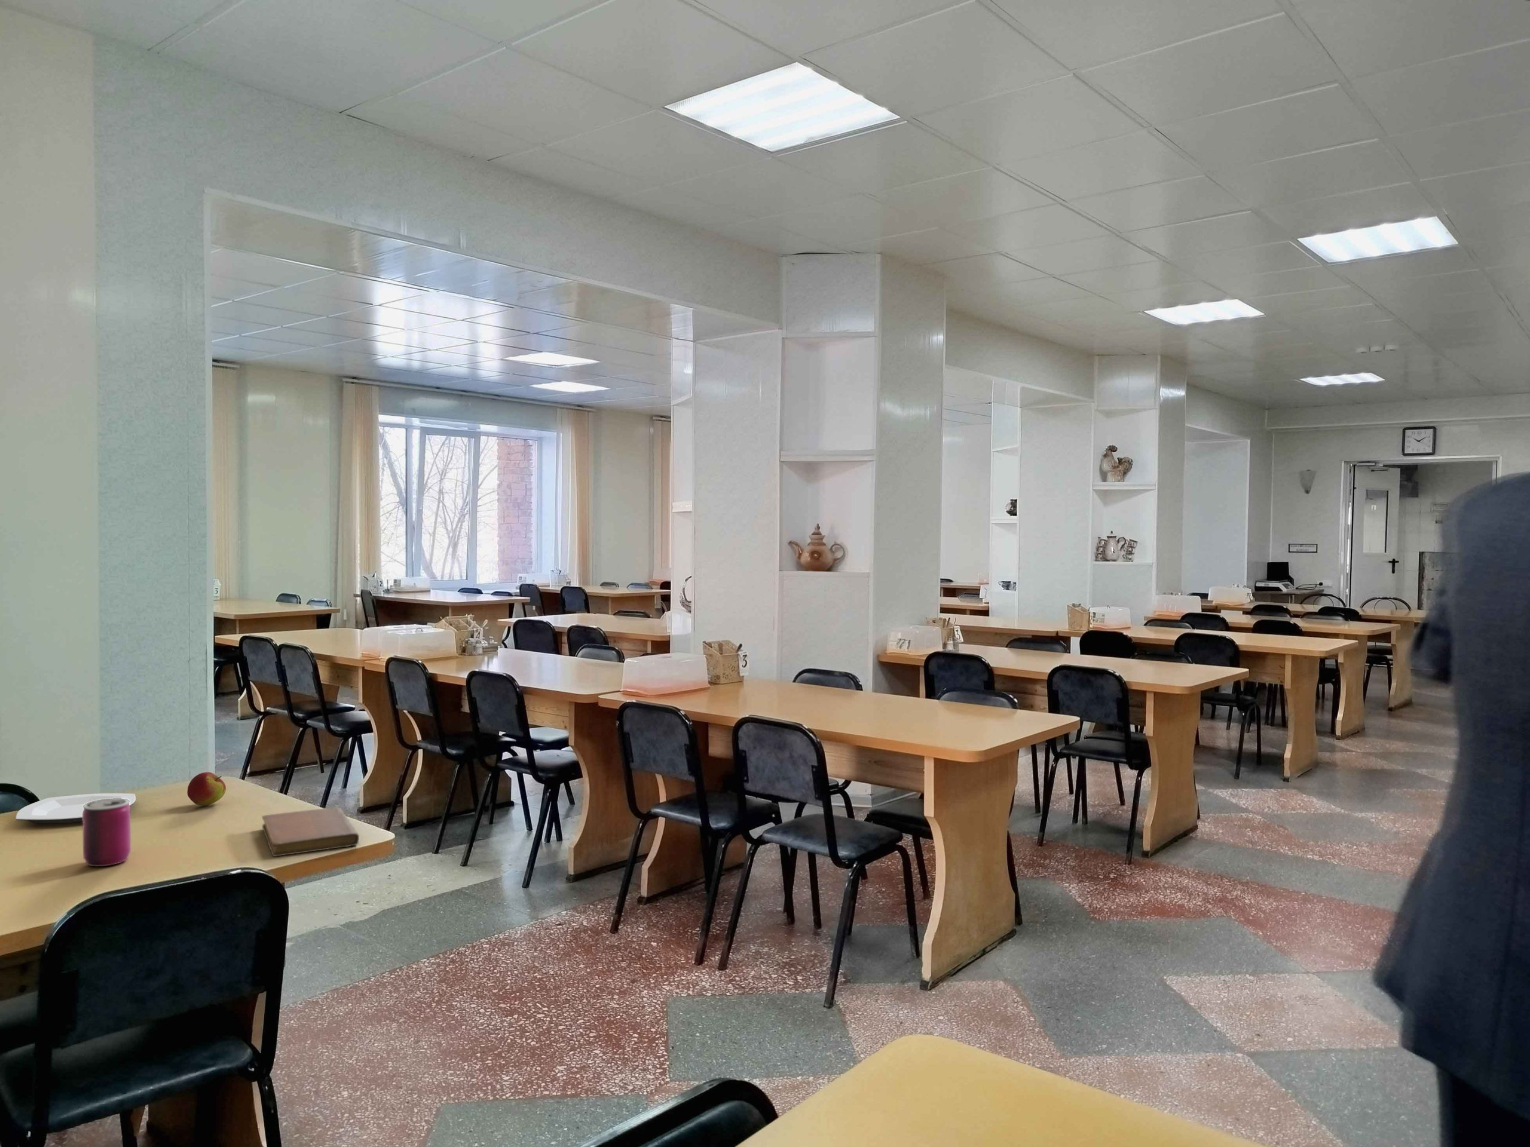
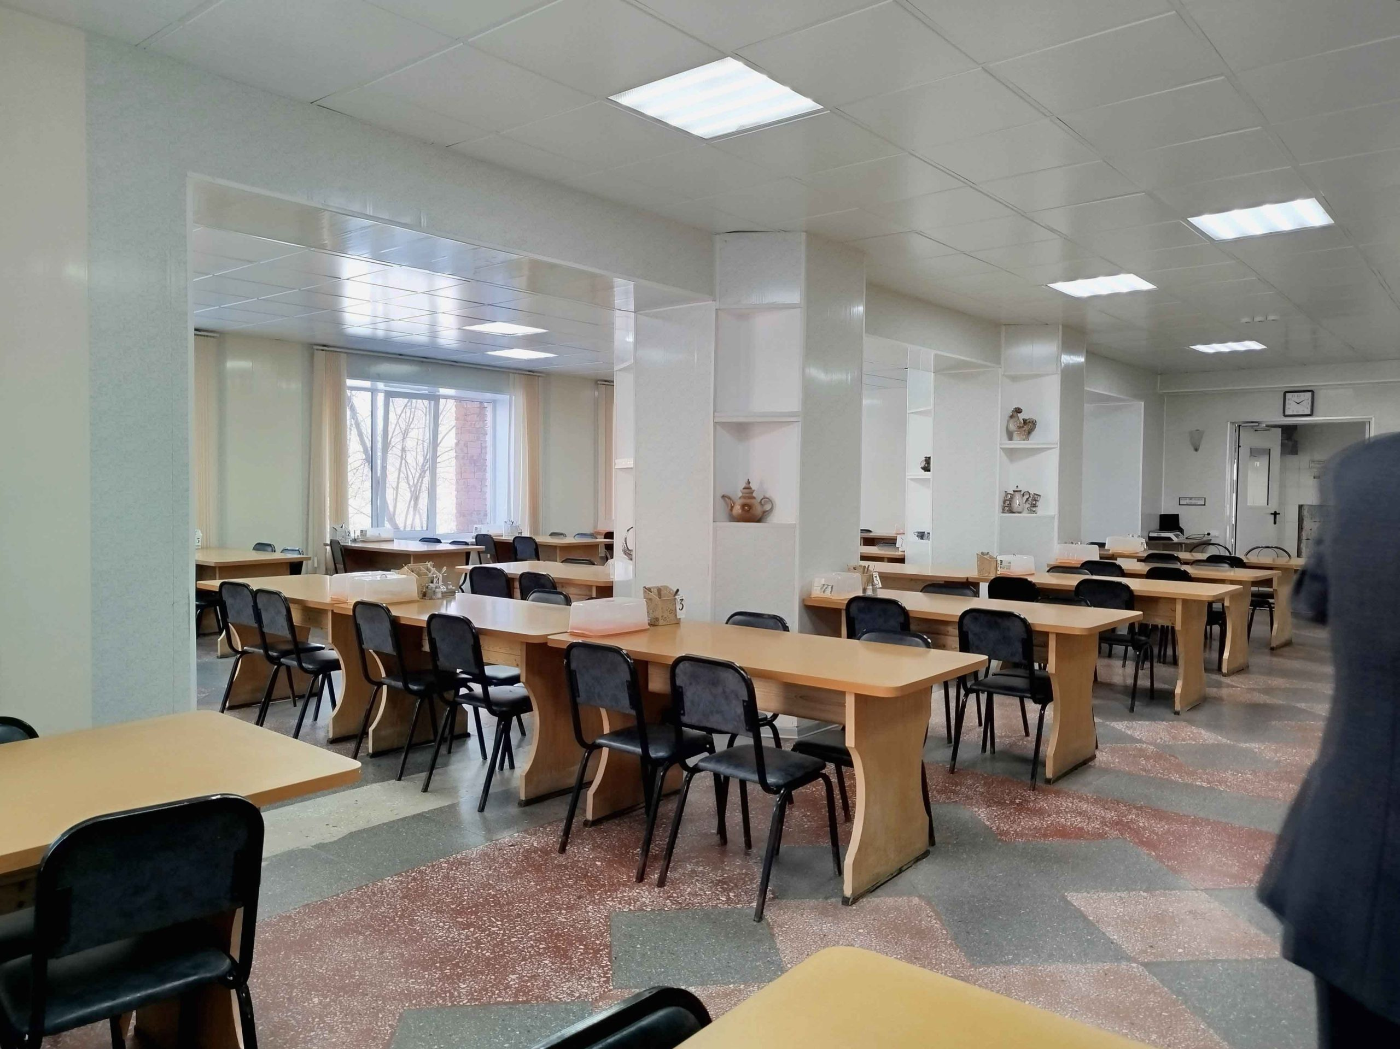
- notebook (308, 829)
- can (106, 833)
- plate (77, 810)
- apple (207, 788)
